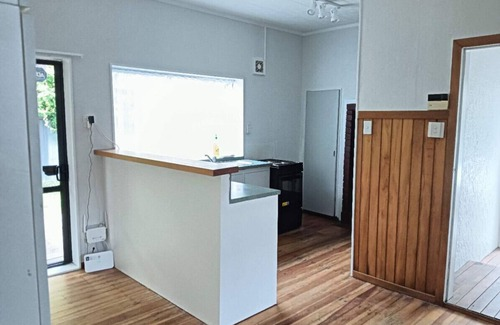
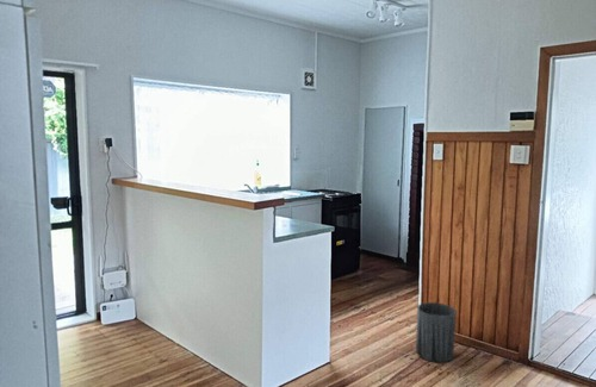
+ trash can (435, 331)
